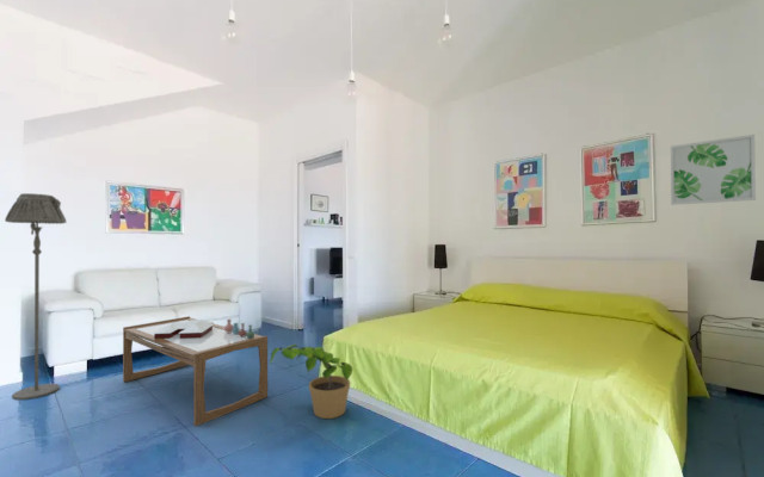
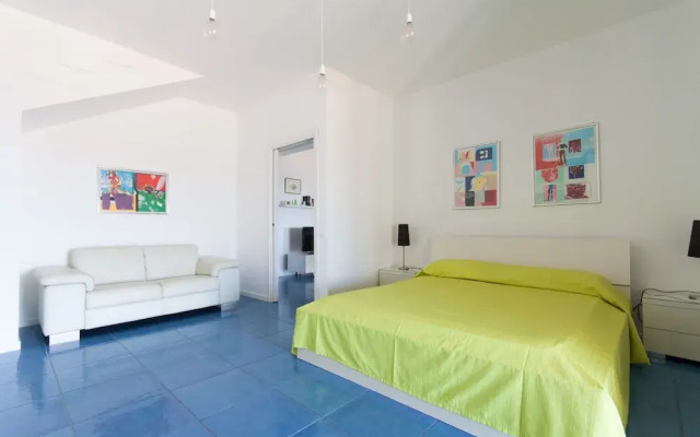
- wall art (710, 172)
- books (186, 324)
- vase (238, 327)
- coffee table (191, 360)
- potted plant (312, 380)
- floor lamp (36, 293)
